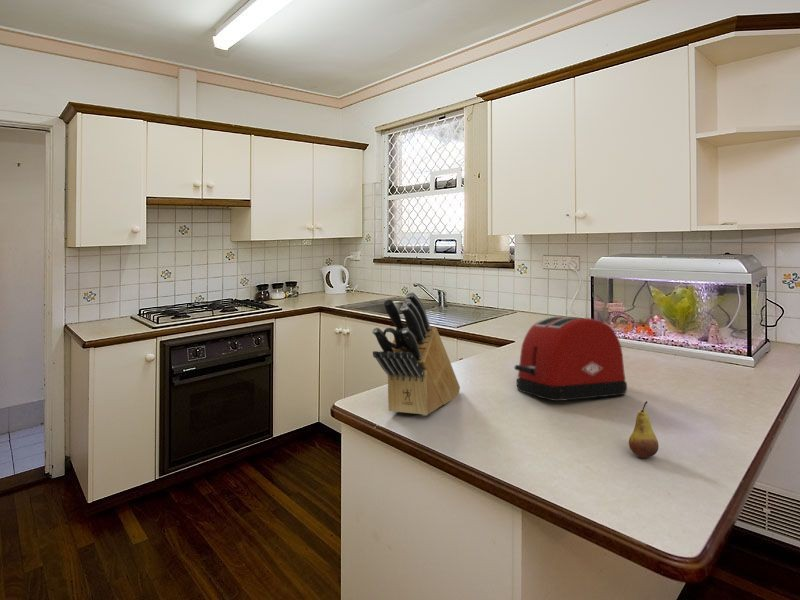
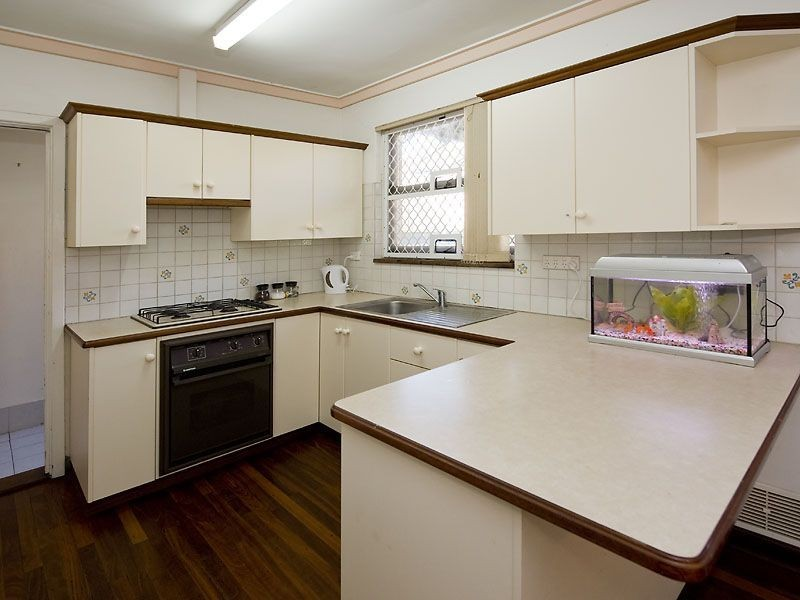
- fruit (643, 427)
- knife block (419, 350)
- toaster (570, 354)
